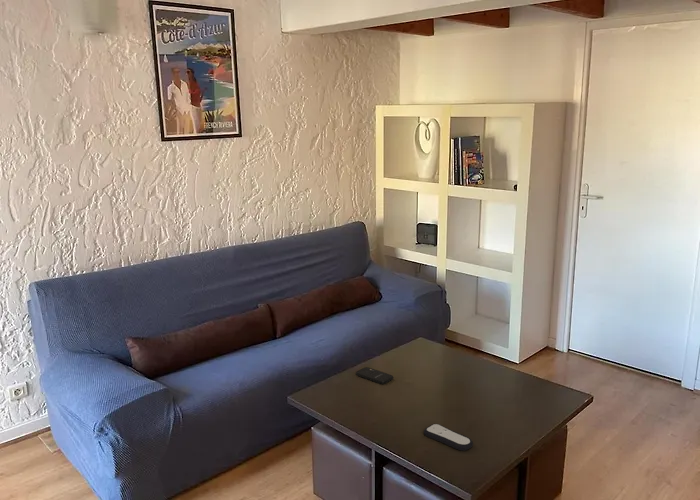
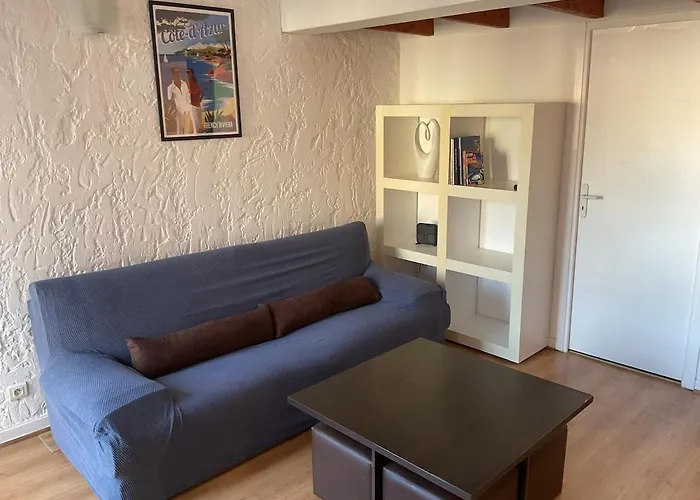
- remote control (448, 436)
- smartphone (374, 375)
